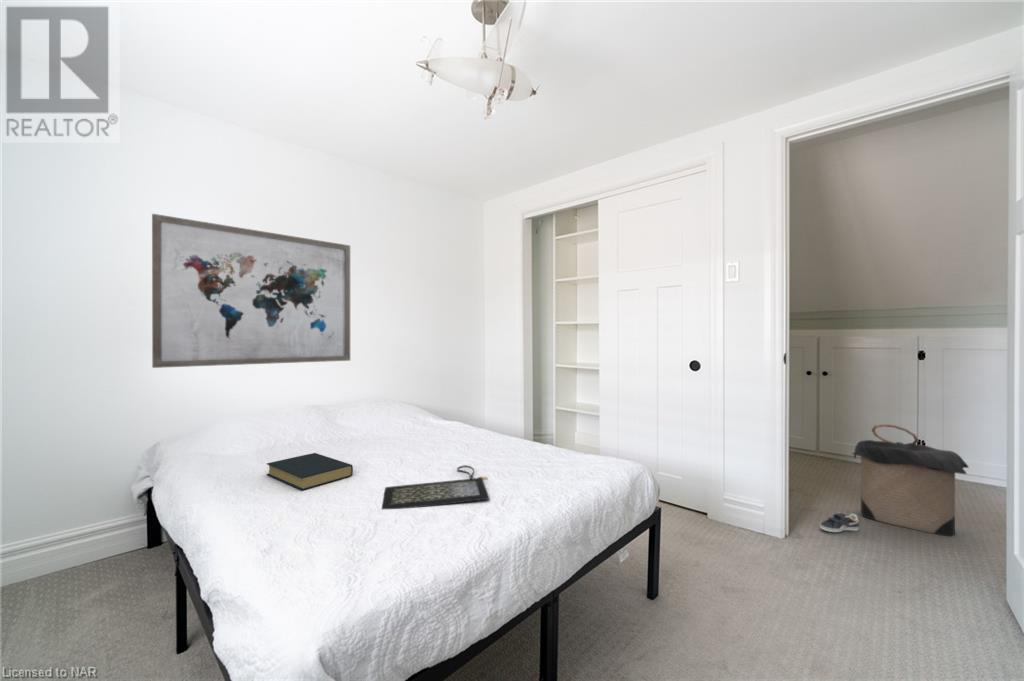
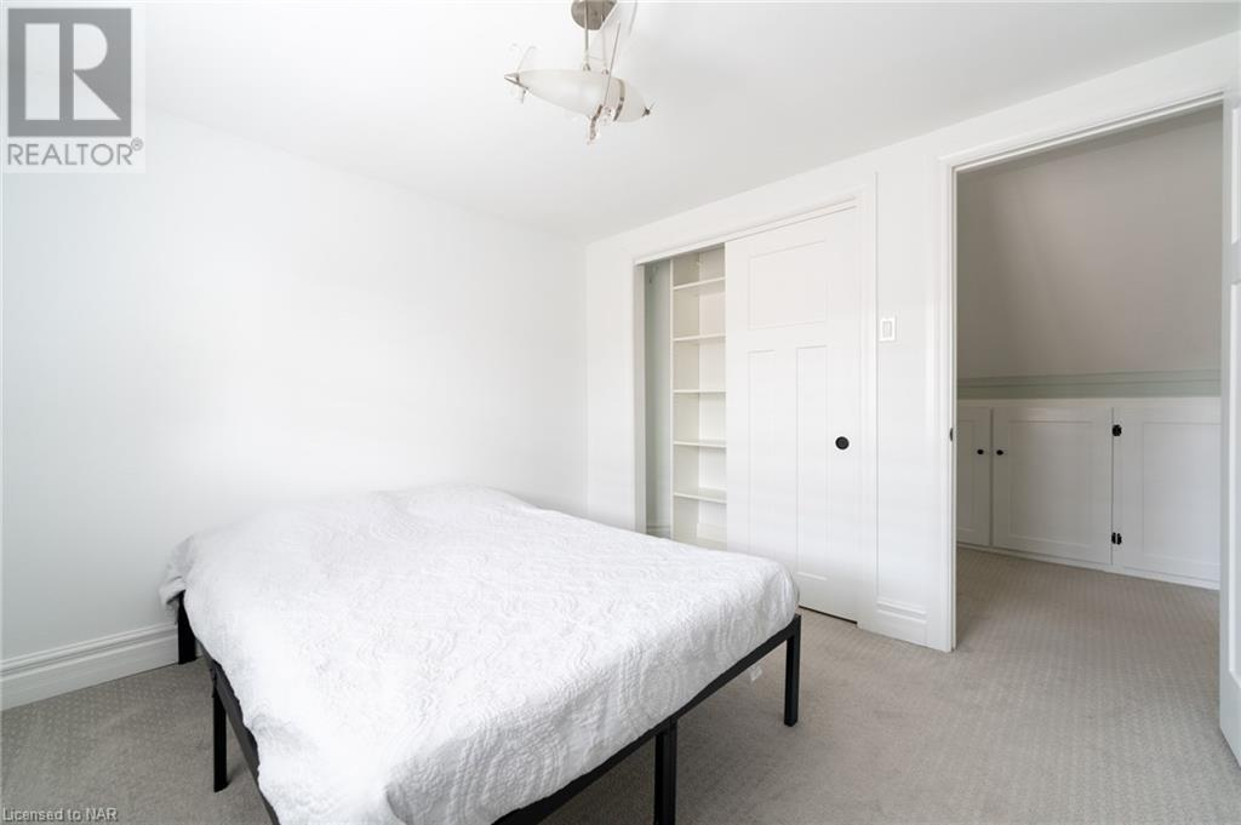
- hardback book (309, 469)
- sneaker (838, 521)
- laundry hamper (907, 473)
- clutch bag (440, 491)
- wall art (265, 297)
